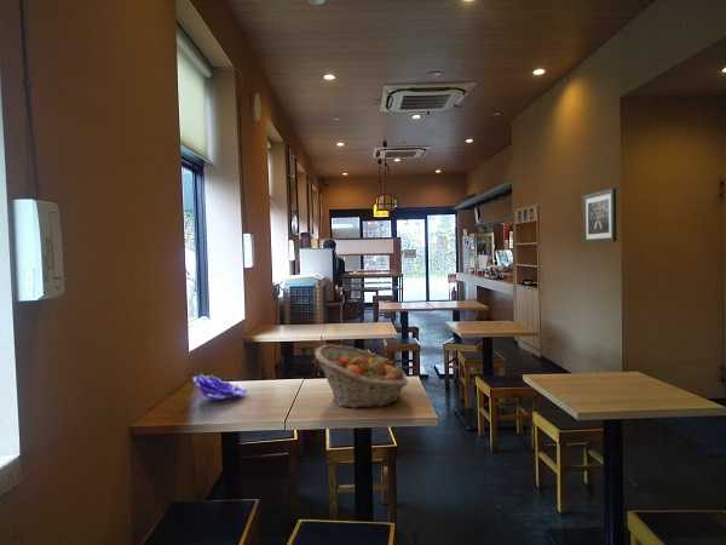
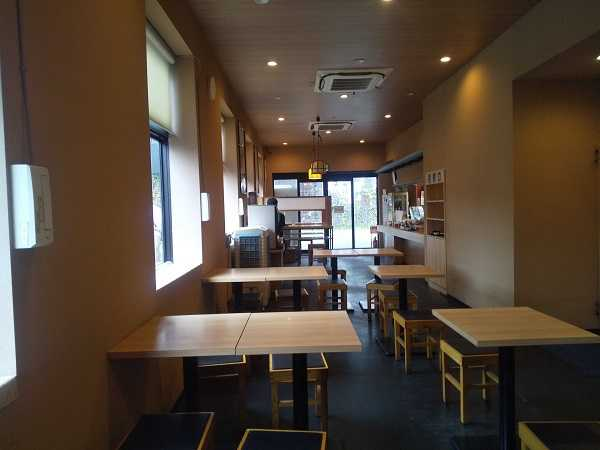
- decorative bowl (219, 385)
- wall art (599, 217)
- fruit basket (361, 372)
